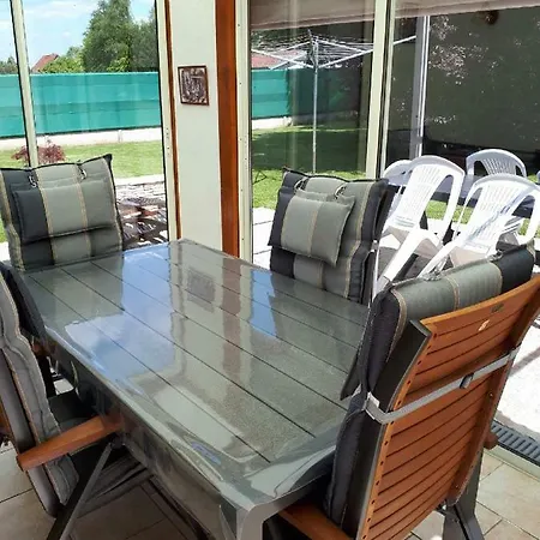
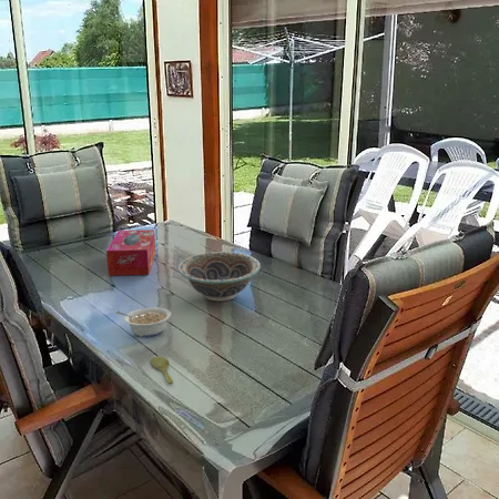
+ decorative bowl (220, 279)
+ legume (145, 322)
+ spoon (163, 368)
+ tissue box (132, 251)
